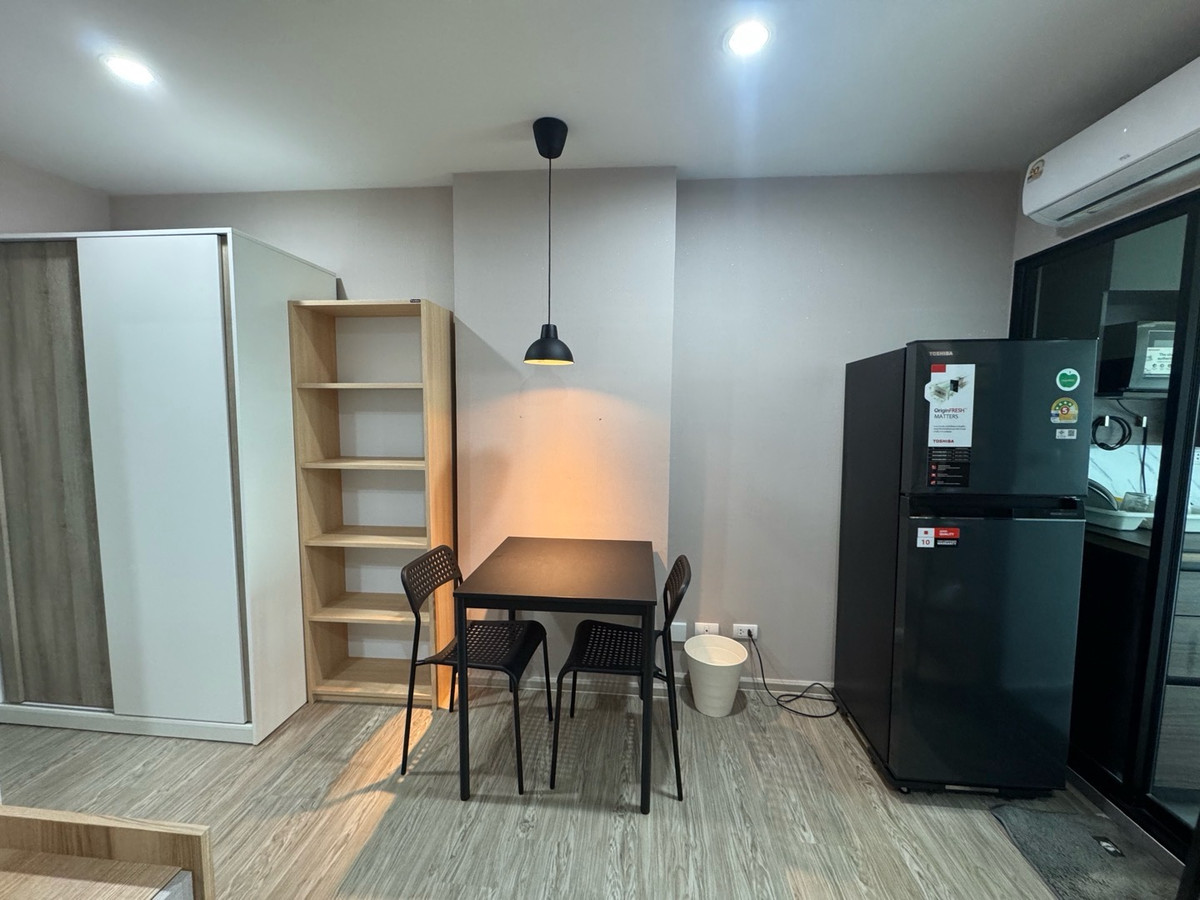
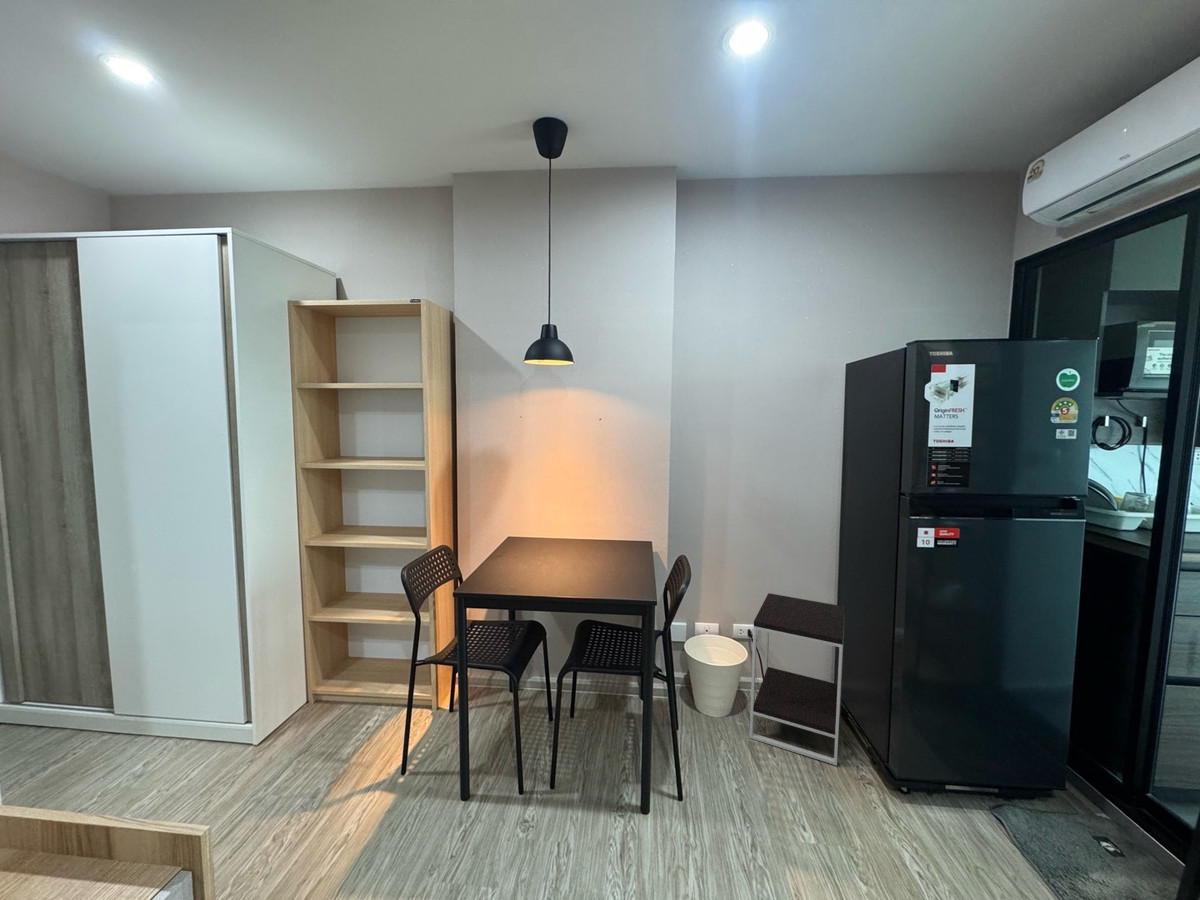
+ side table (798, 674)
